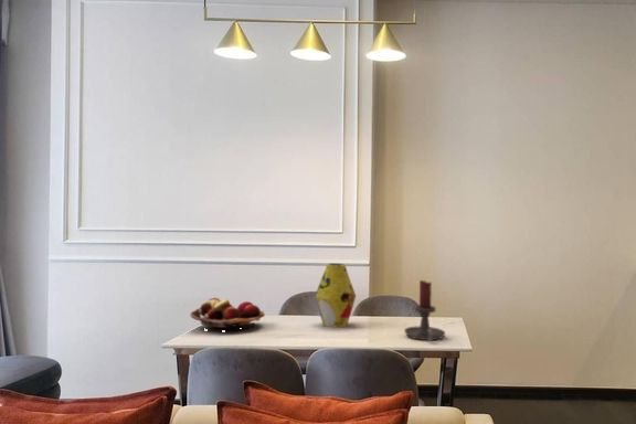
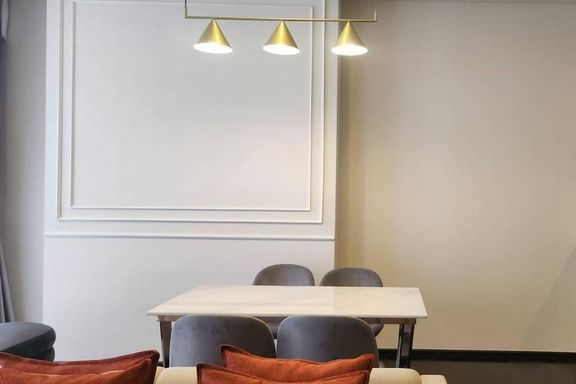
- fruit basket (226, 312)
- vase (335, 294)
- candle holder (426, 309)
